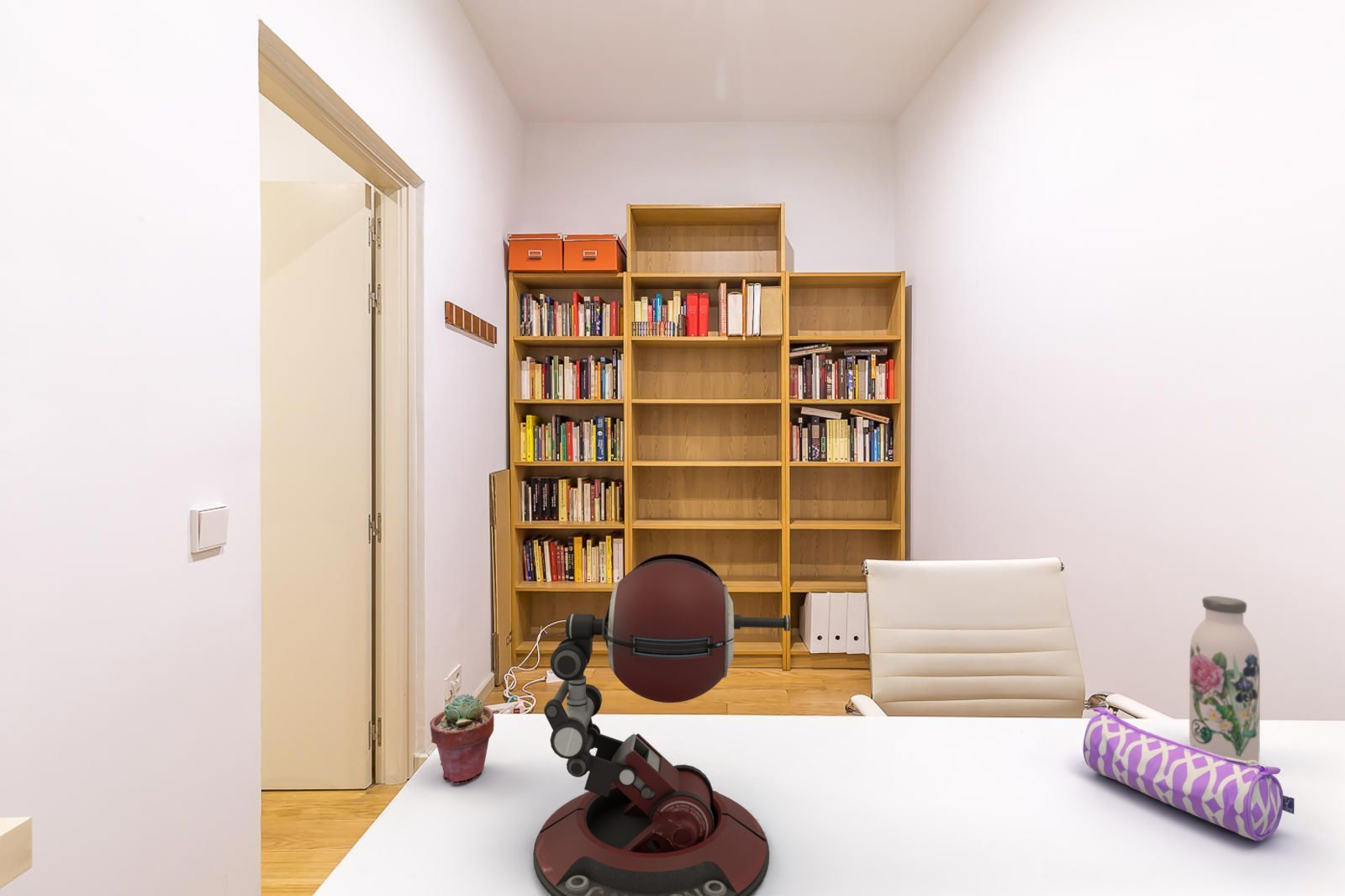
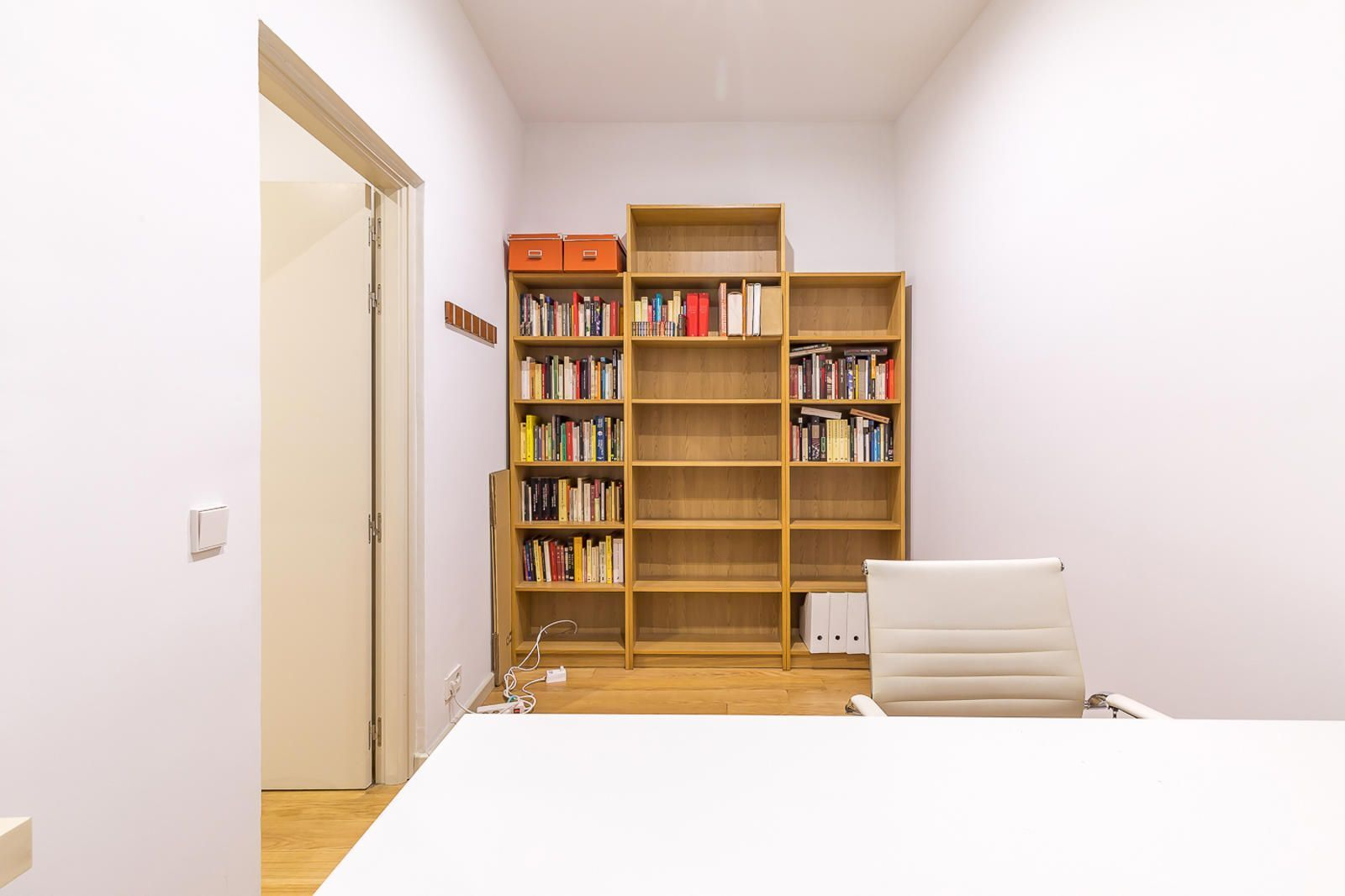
- pencil case (1175, 769)
- water bottle (1223, 678)
- desk lamp (668, 698)
- potted succulent (462, 733)
